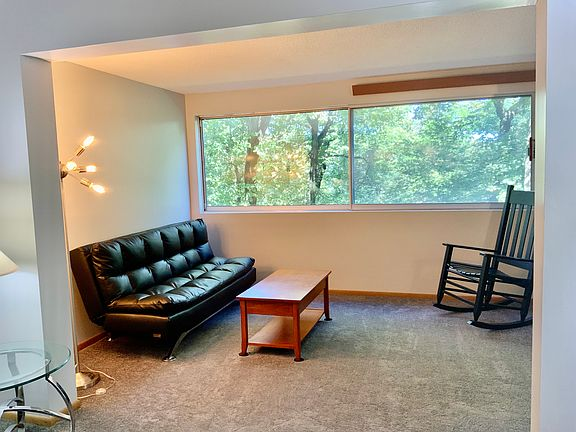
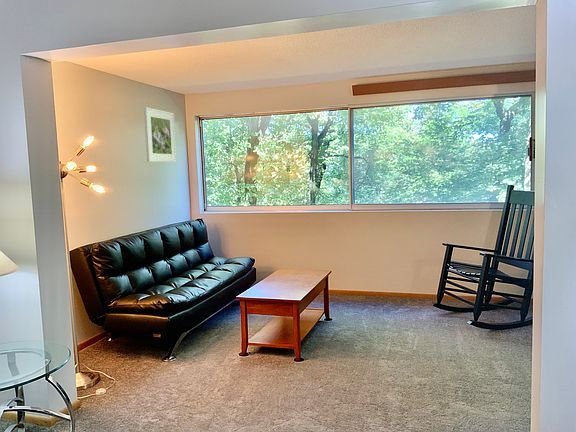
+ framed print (161, 136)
